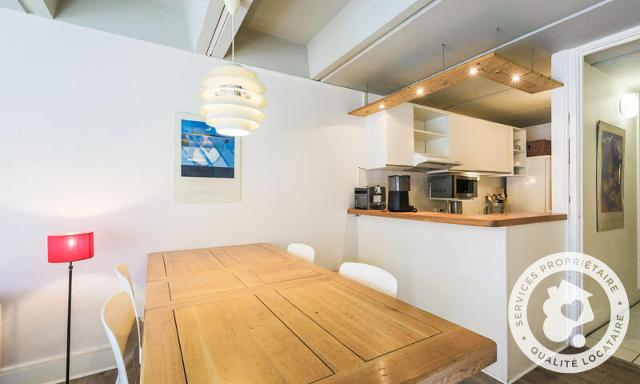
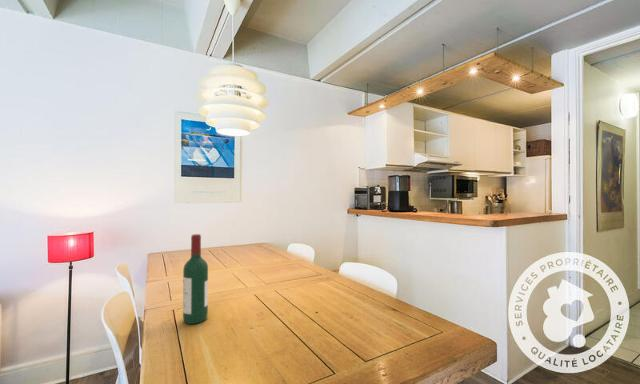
+ wine bottle (195, 277)
